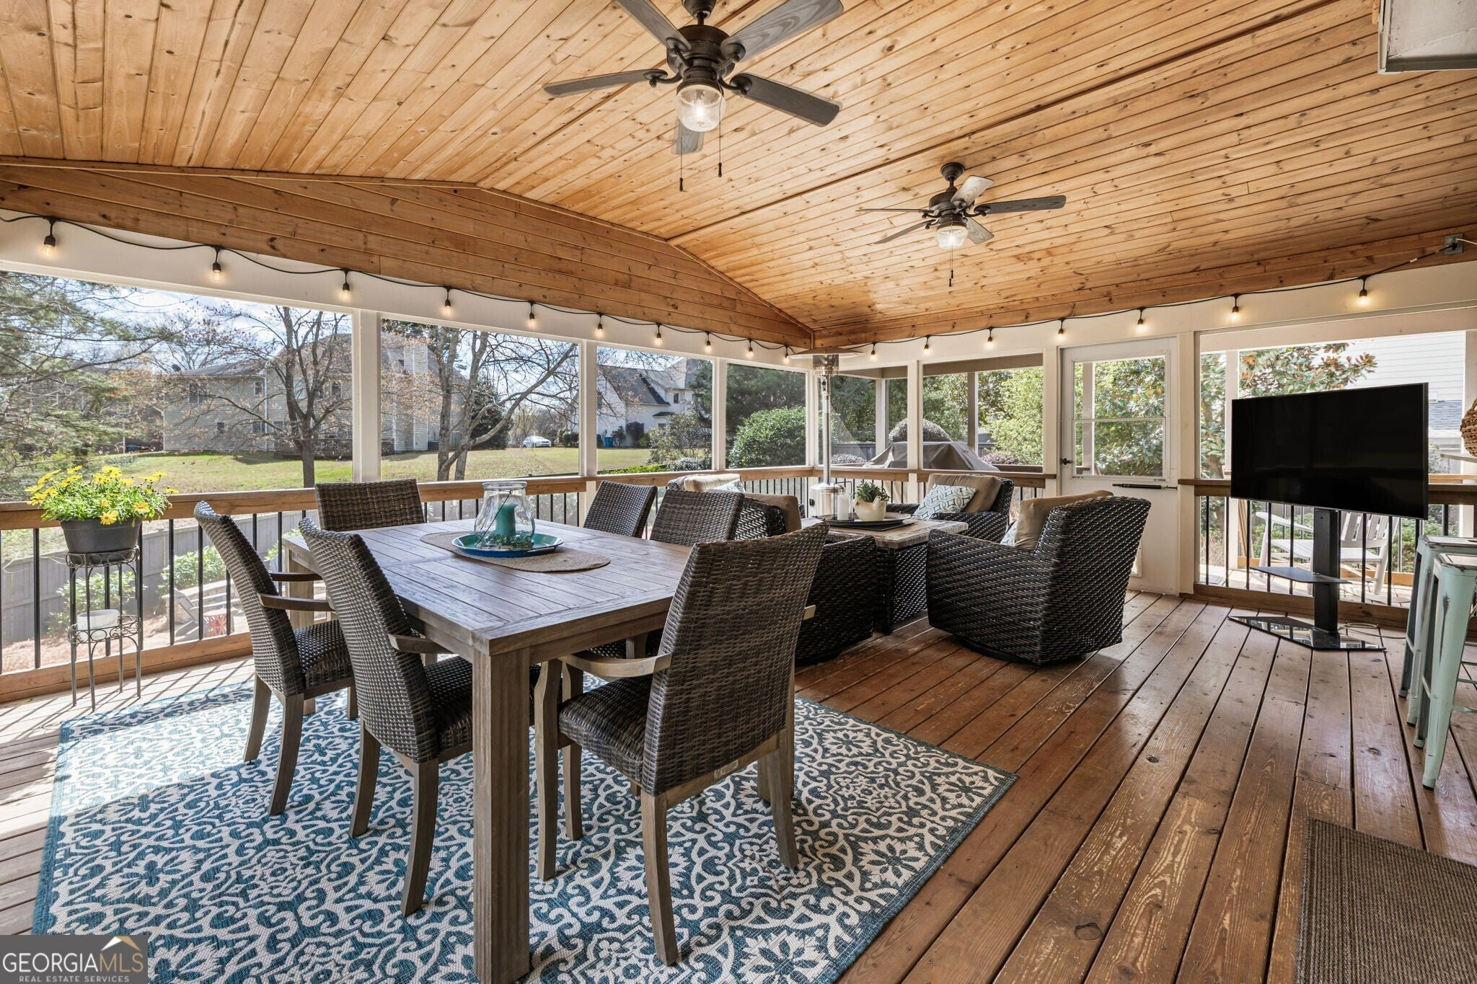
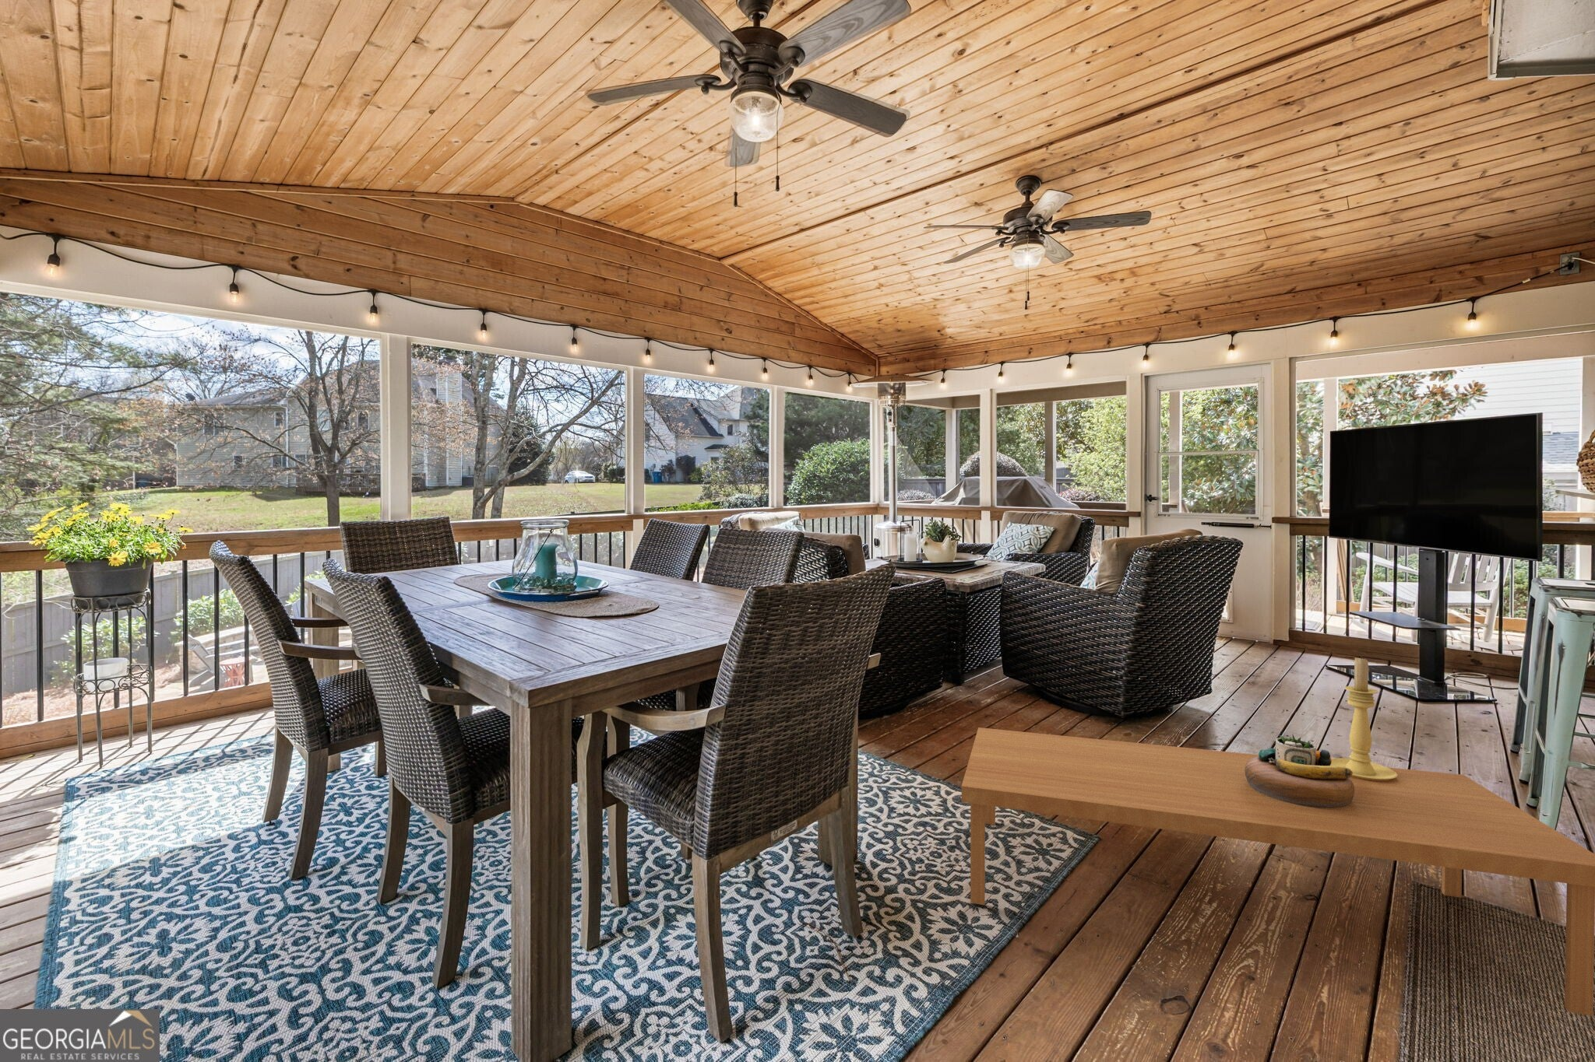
+ candle holder (1360, 712)
+ coffee table (1217, 836)
+ decorative bowl (1297, 762)
